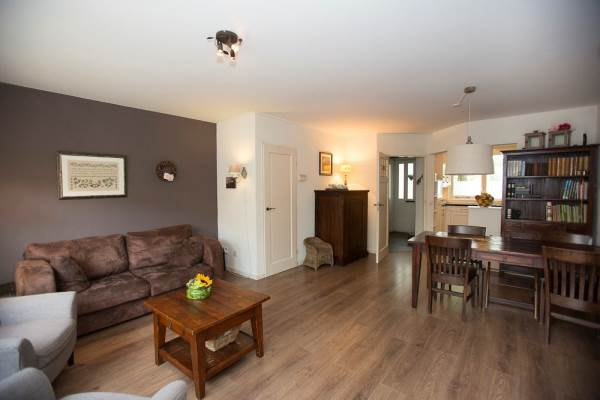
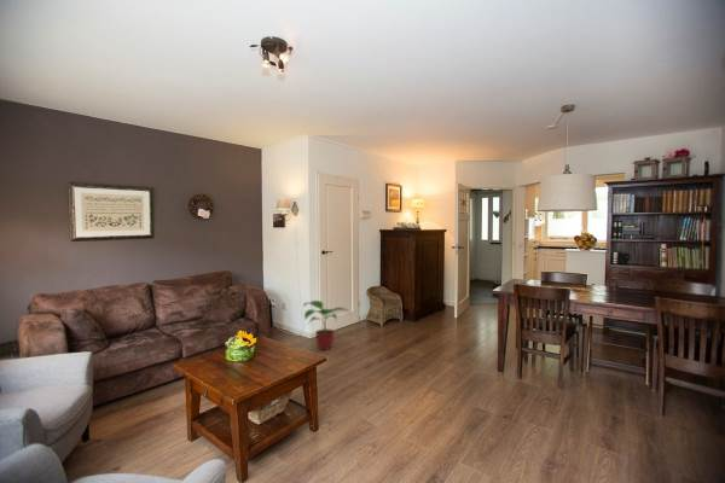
+ potted plant (318, 330)
